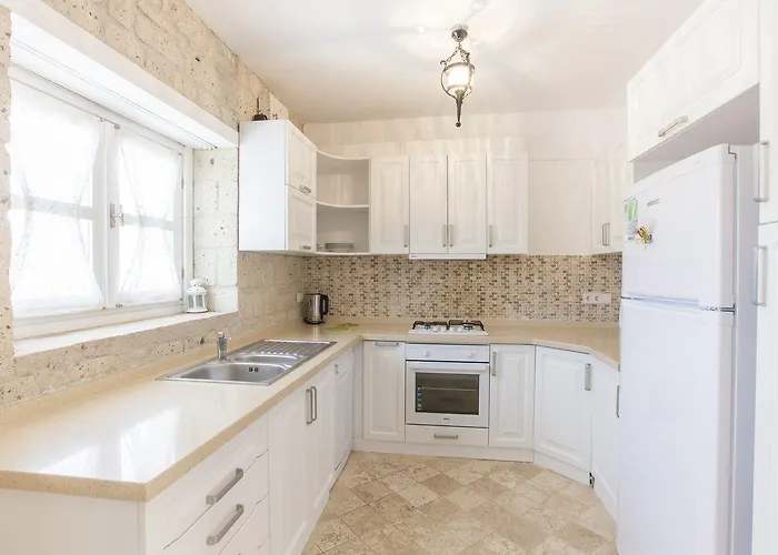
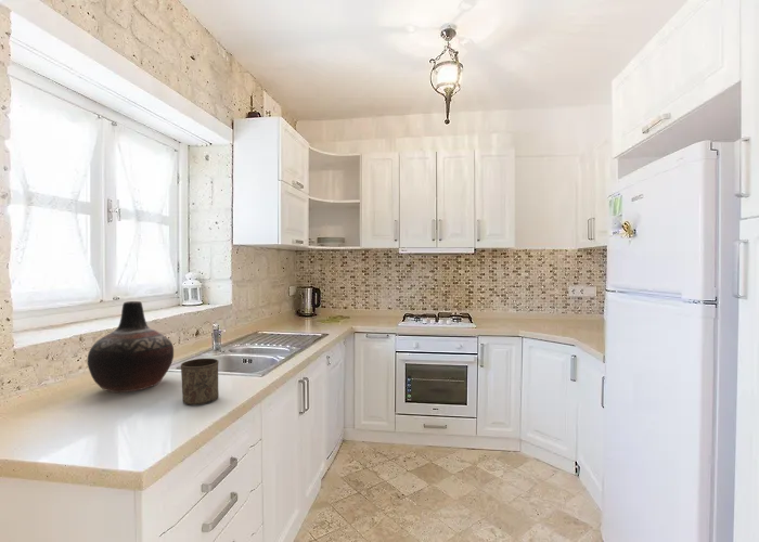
+ cup (200, 380)
+ vase (132, 344)
